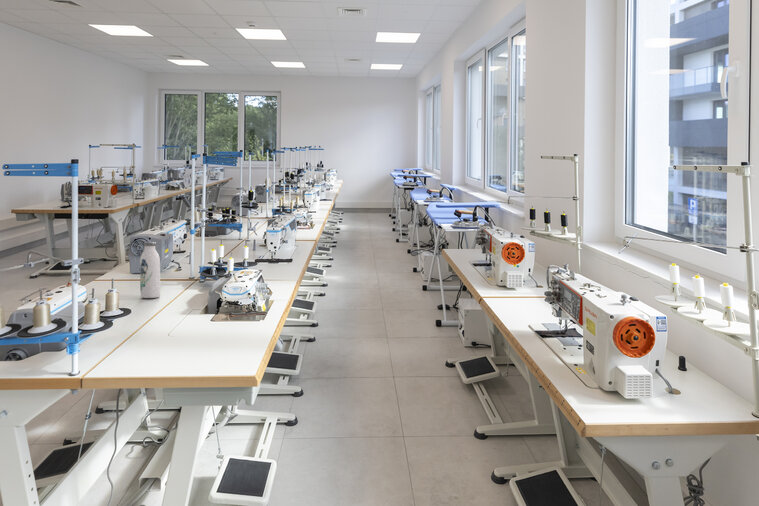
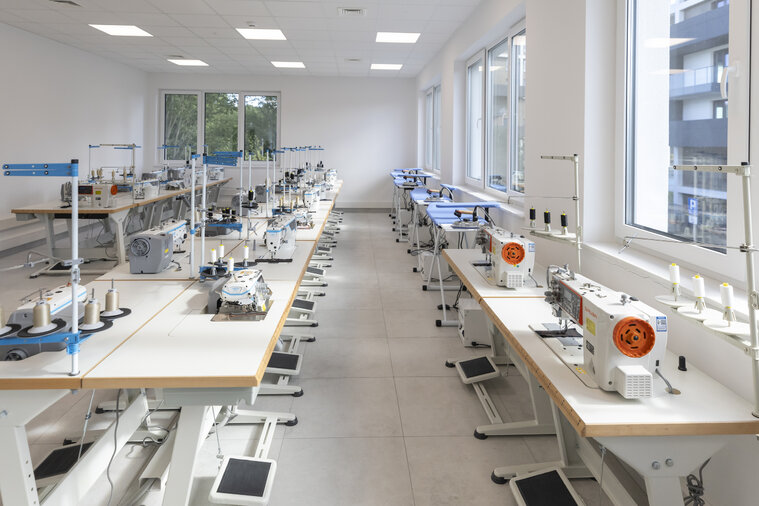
- water bottle (150, 269)
